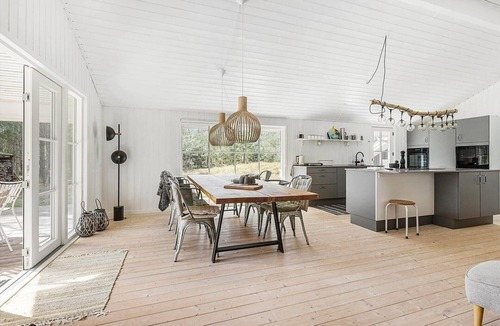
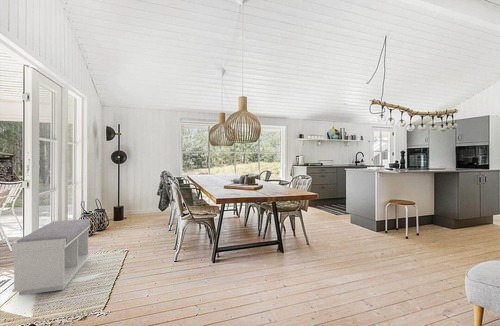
+ bench (58, 251)
